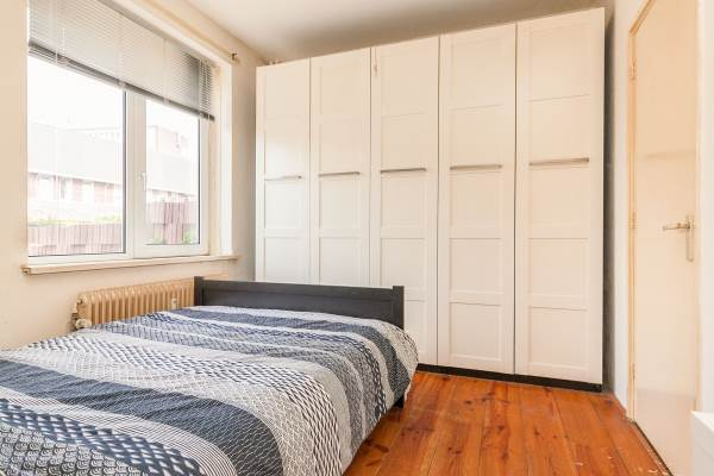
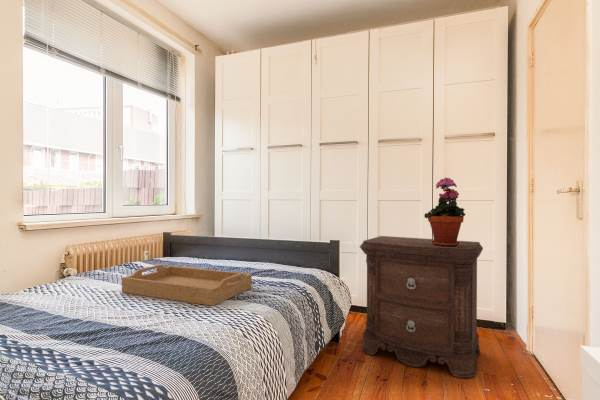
+ potted plant (446, 211)
+ serving tray (188, 280)
+ nightstand (418, 297)
